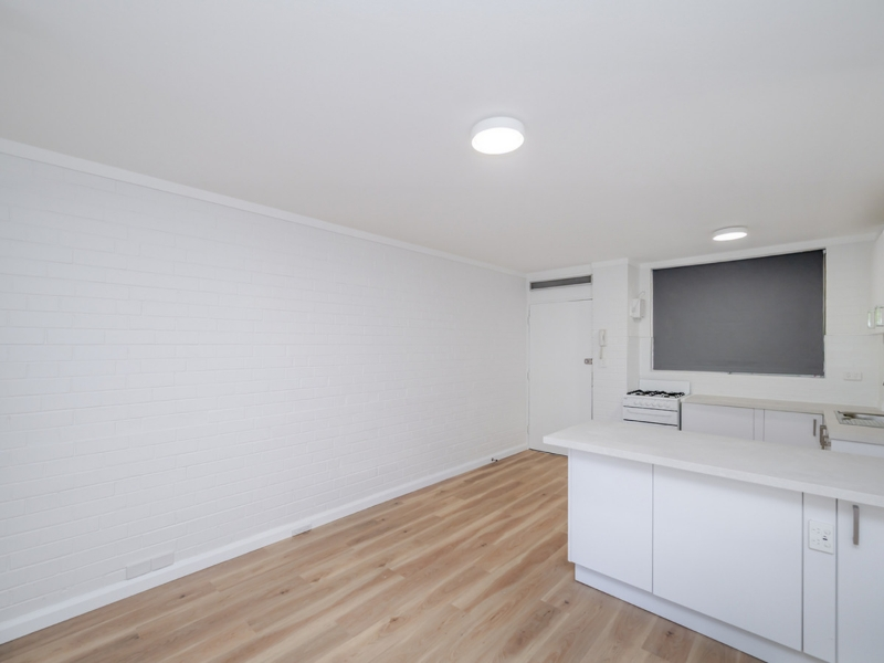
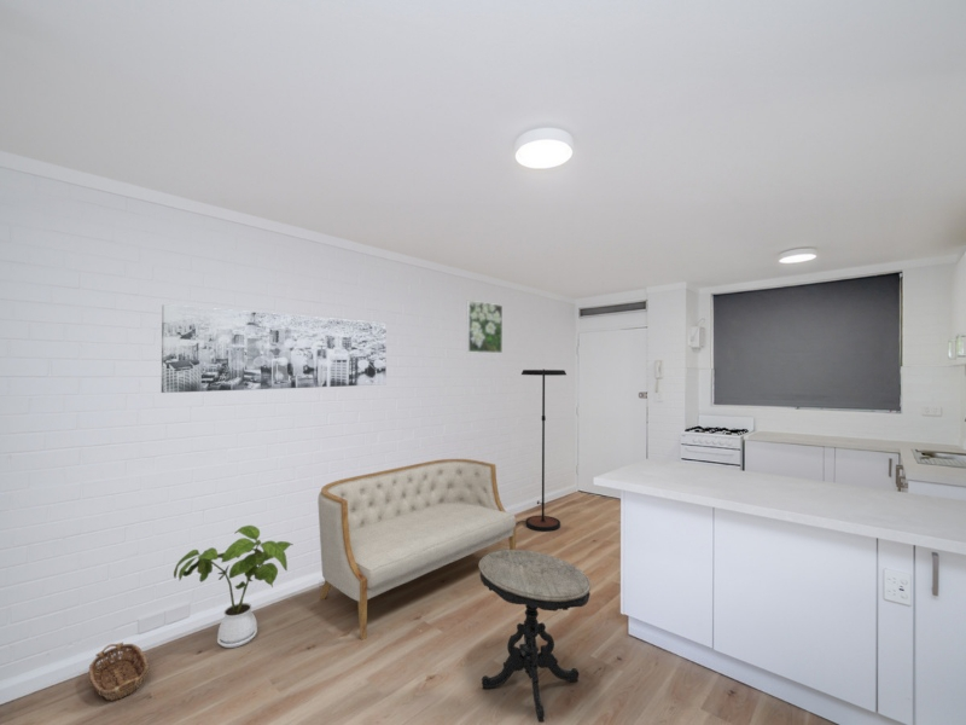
+ floor lamp (542, 448)
+ wall art (292, 352)
+ side table (531, 627)
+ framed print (484, 327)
+ basket (117, 668)
+ sofa (420, 528)
+ house plant (248, 582)
